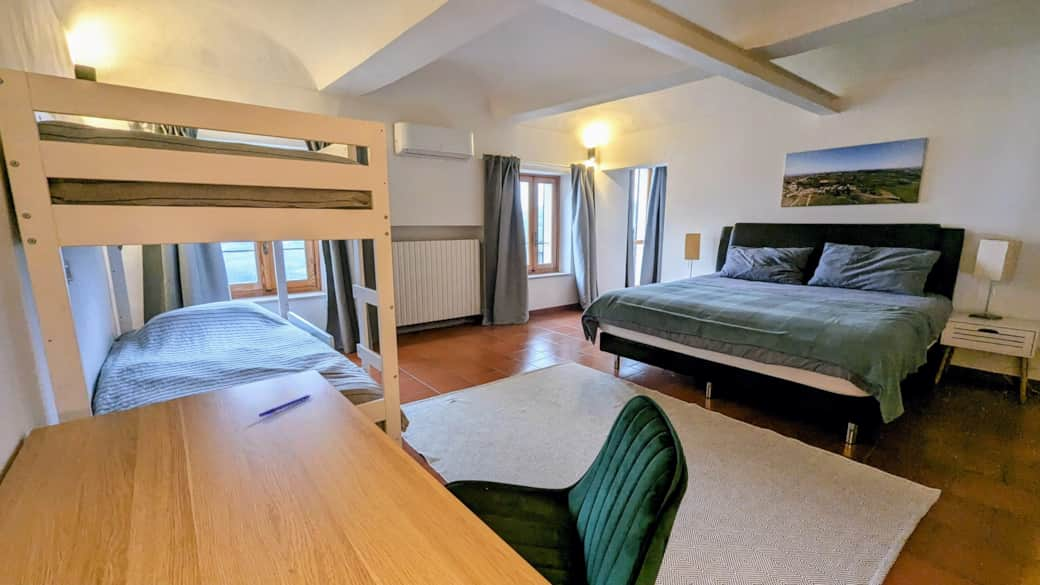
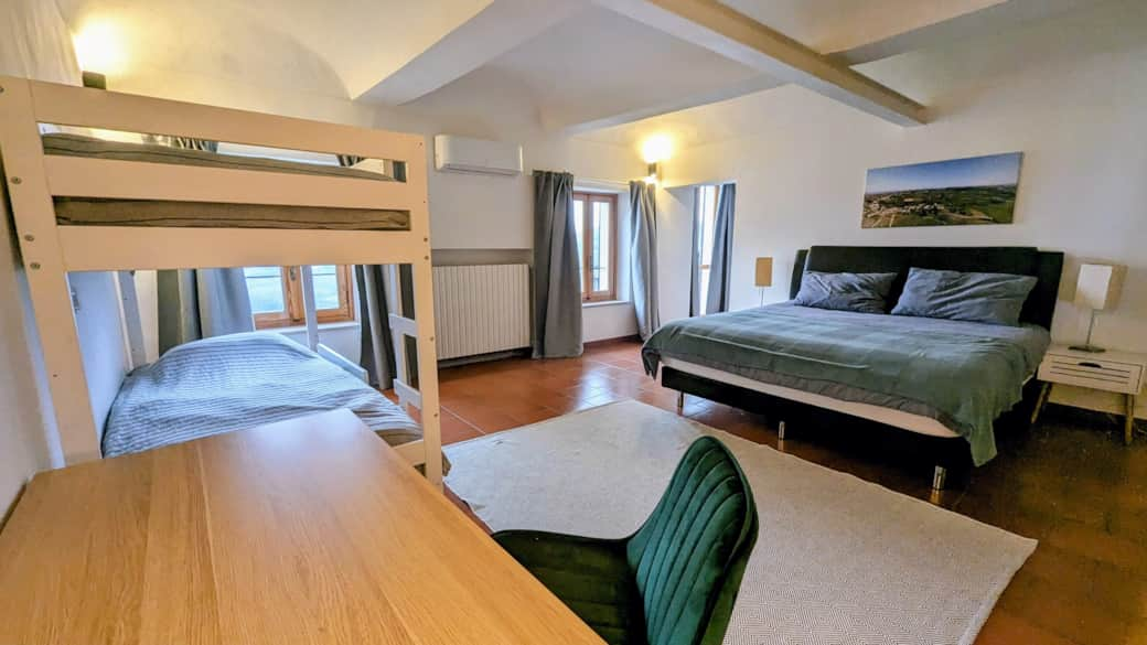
- pen (287, 404)
